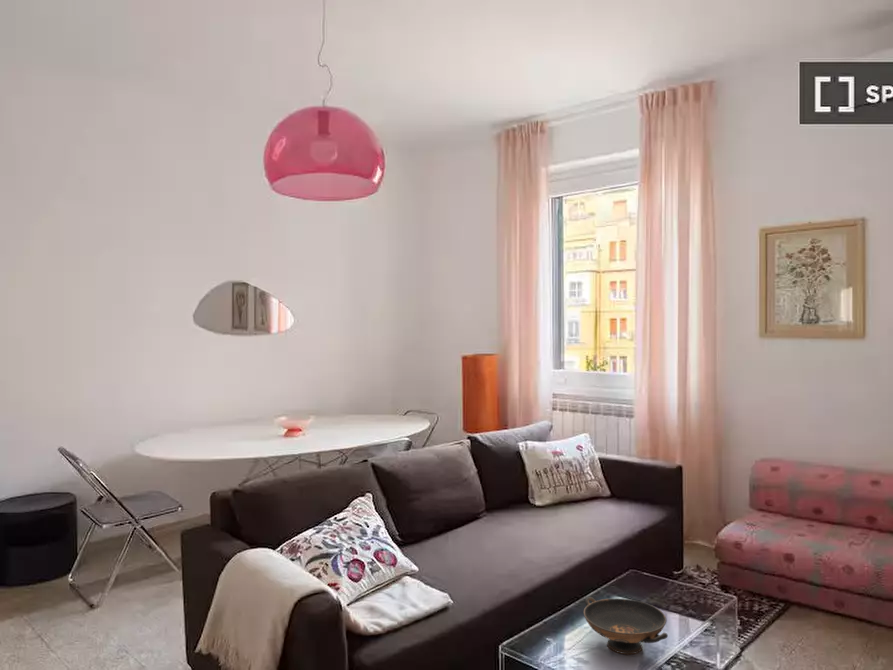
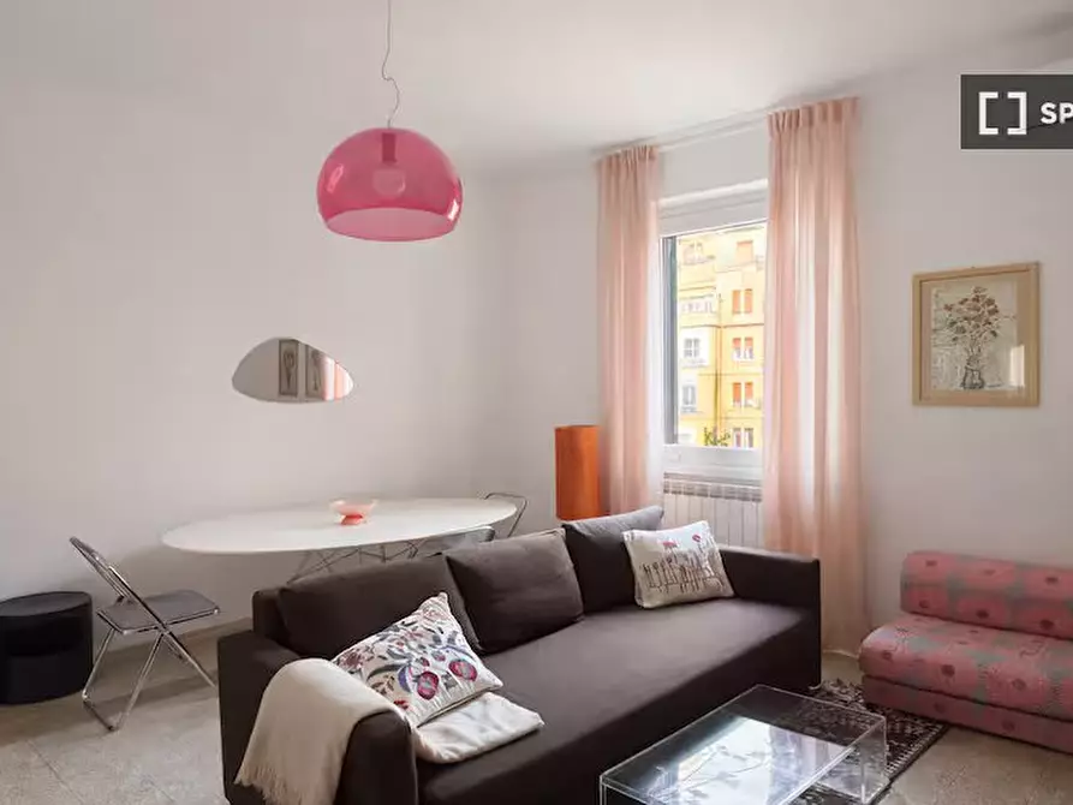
- decorative bowl (624, 629)
